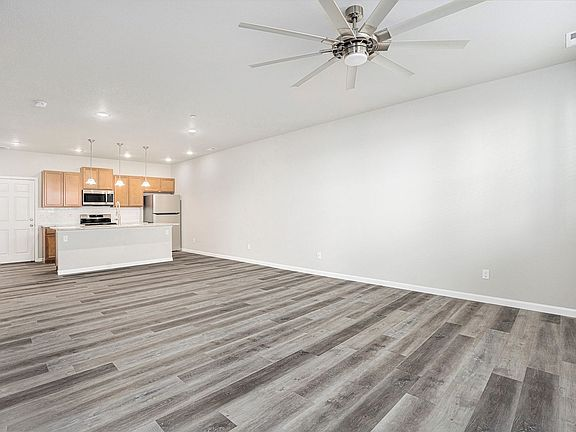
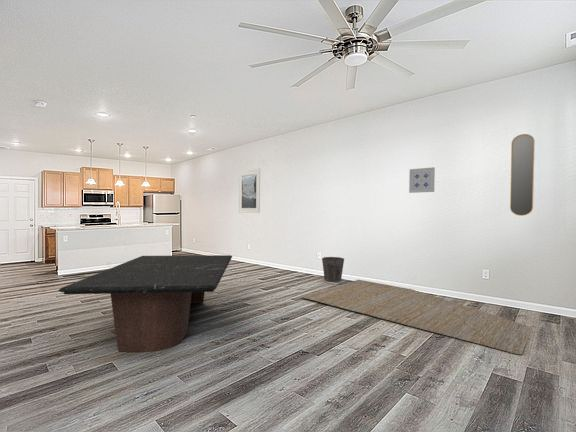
+ rug (411, 304)
+ waste bin (333, 269)
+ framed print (249, 191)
+ home mirror (522, 175)
+ wall art (421, 180)
+ dining table (169, 294)
